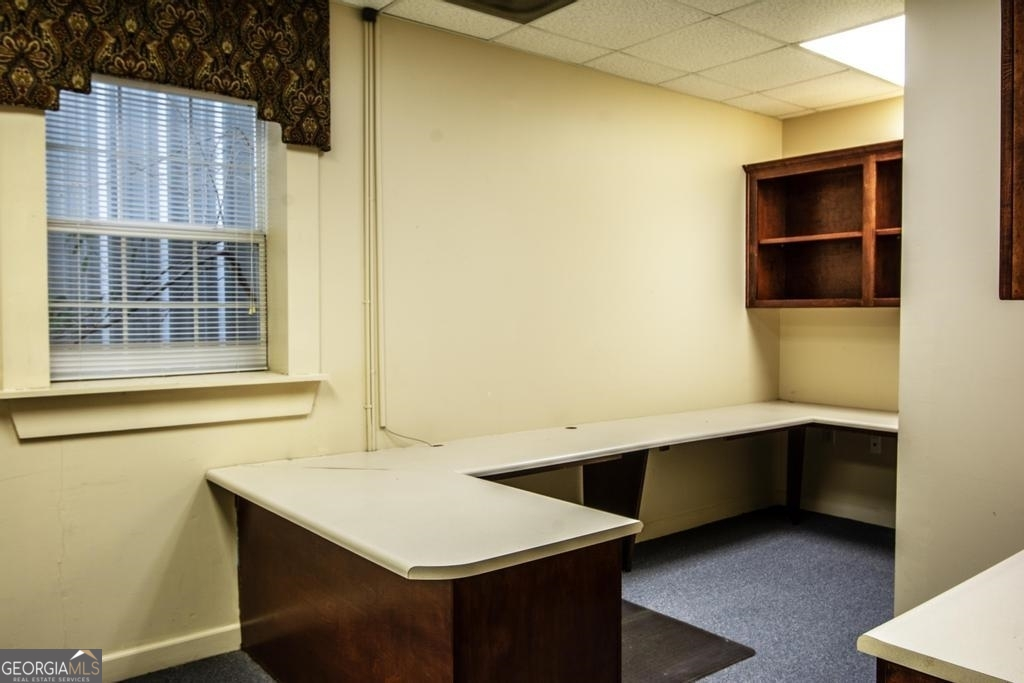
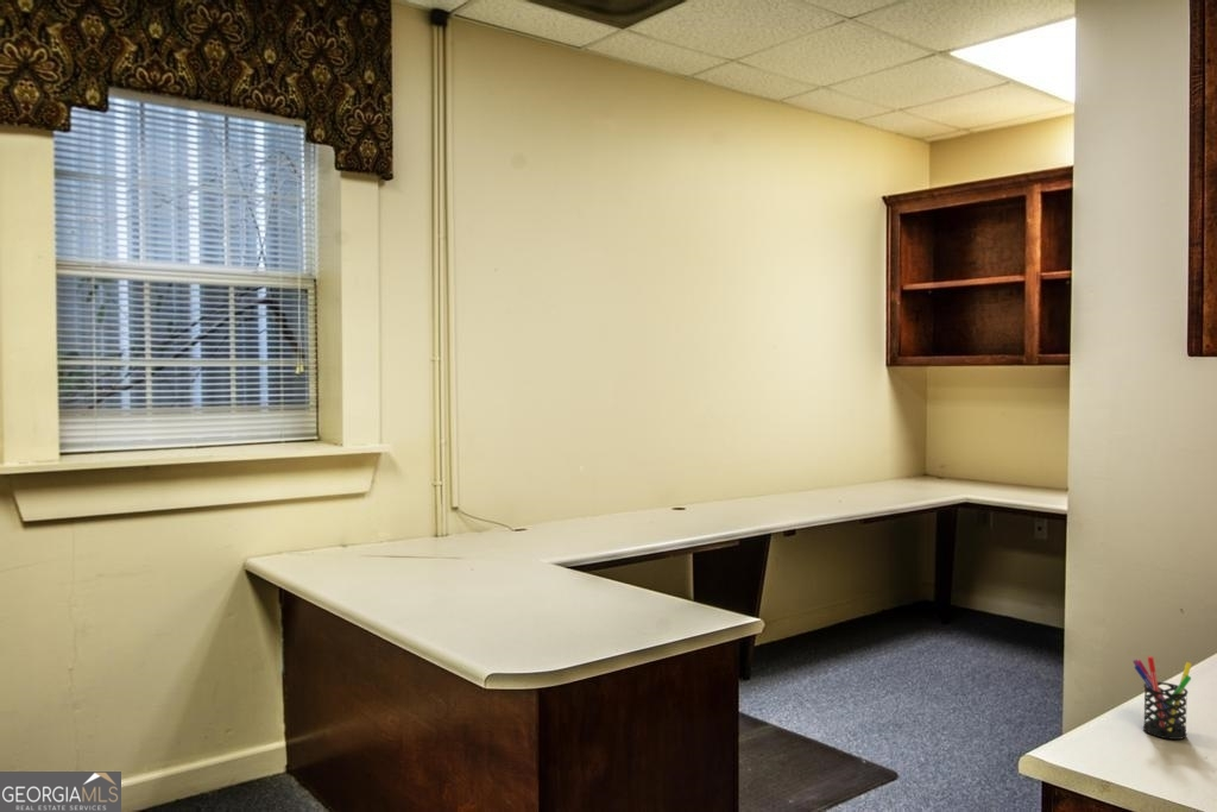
+ pen holder (1167, 695)
